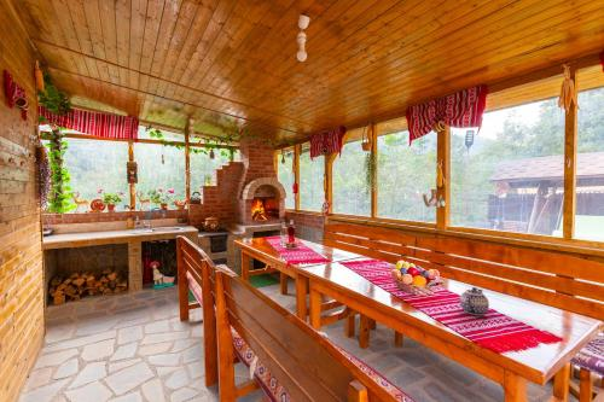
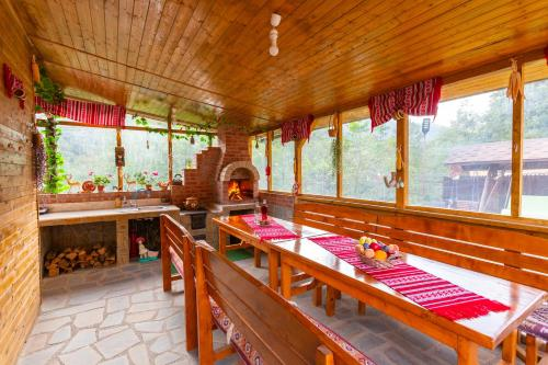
- teapot (474, 299)
